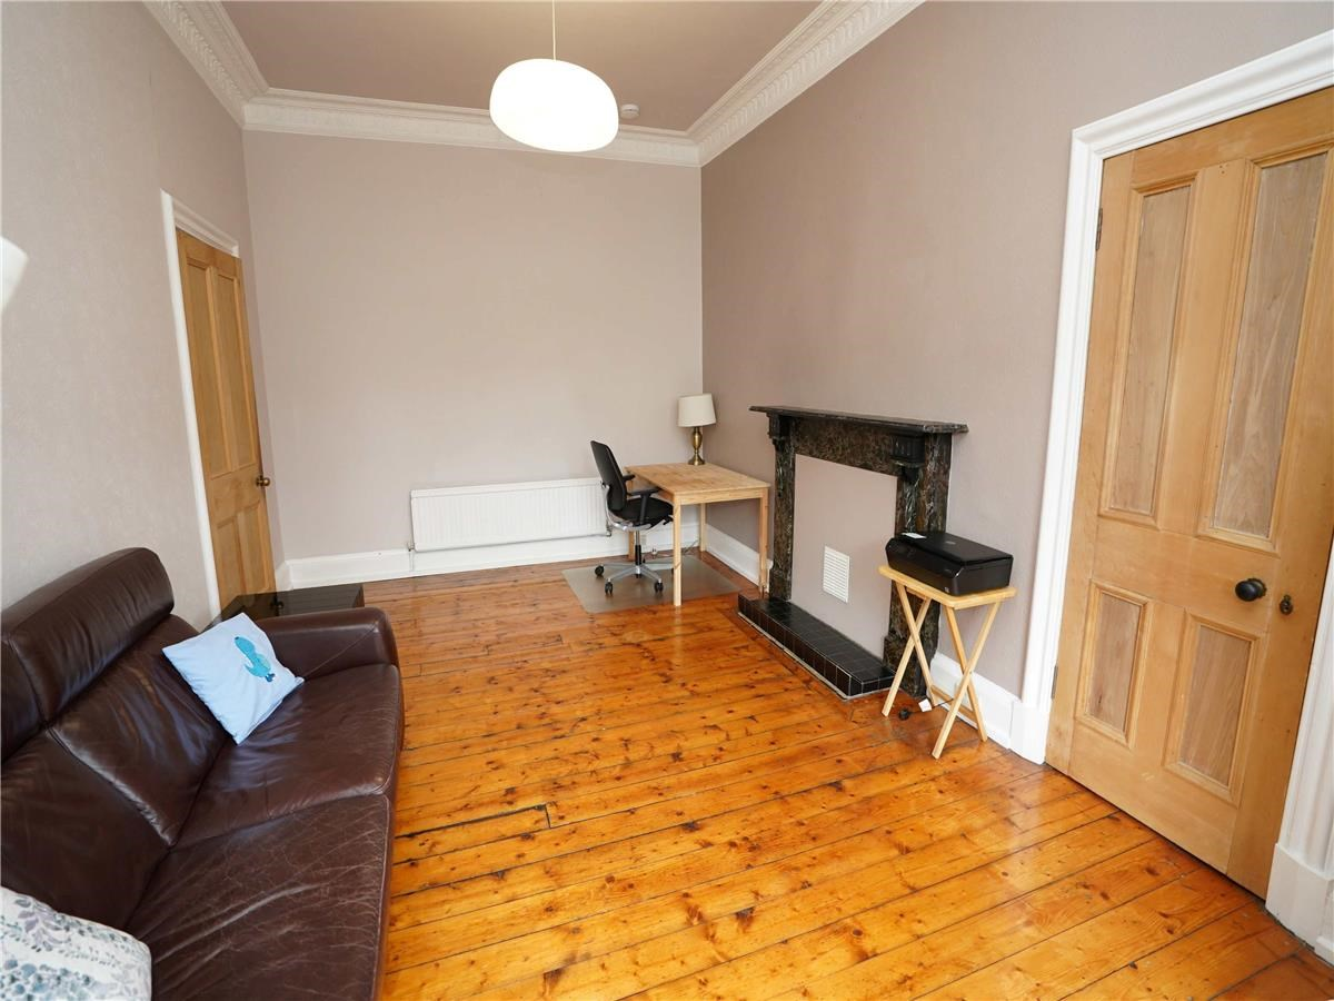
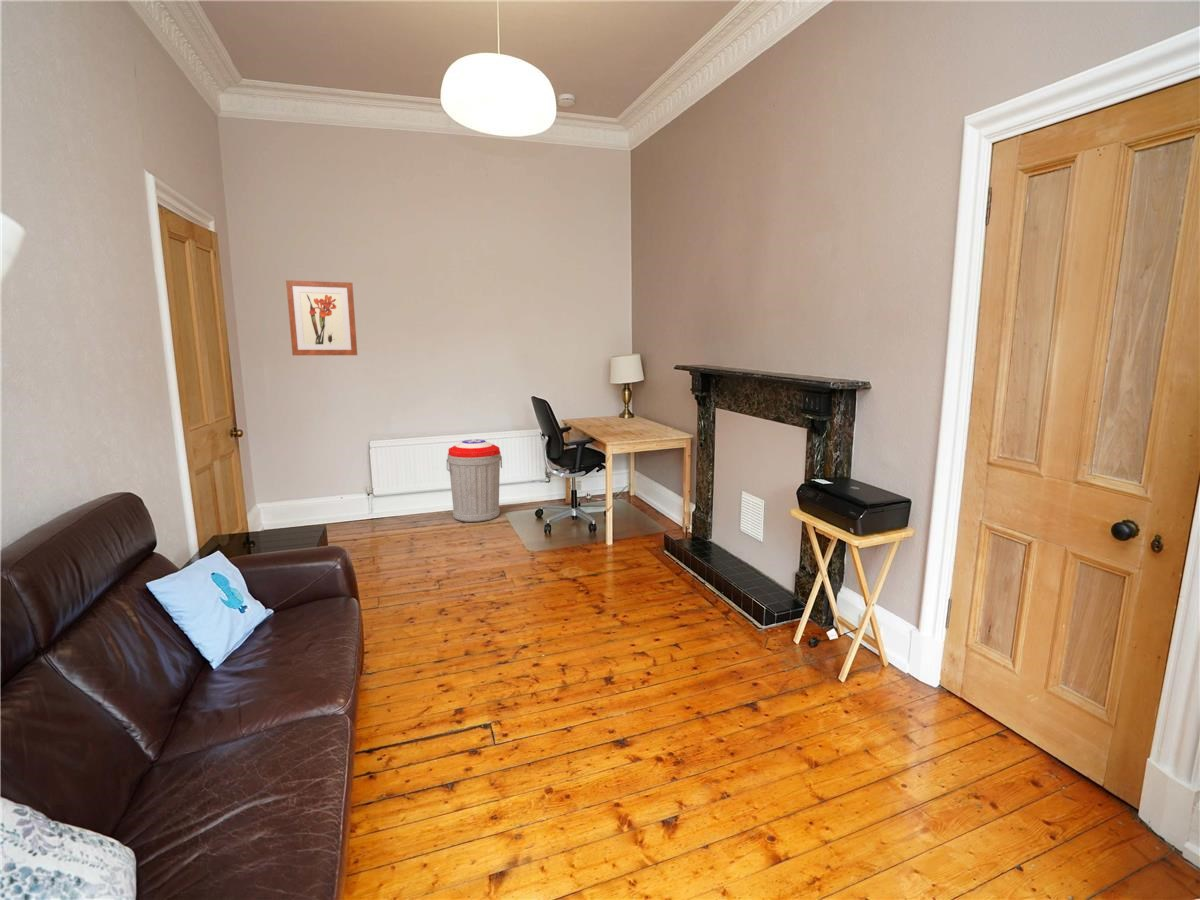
+ wall art (322, 318)
+ trash can (475, 478)
